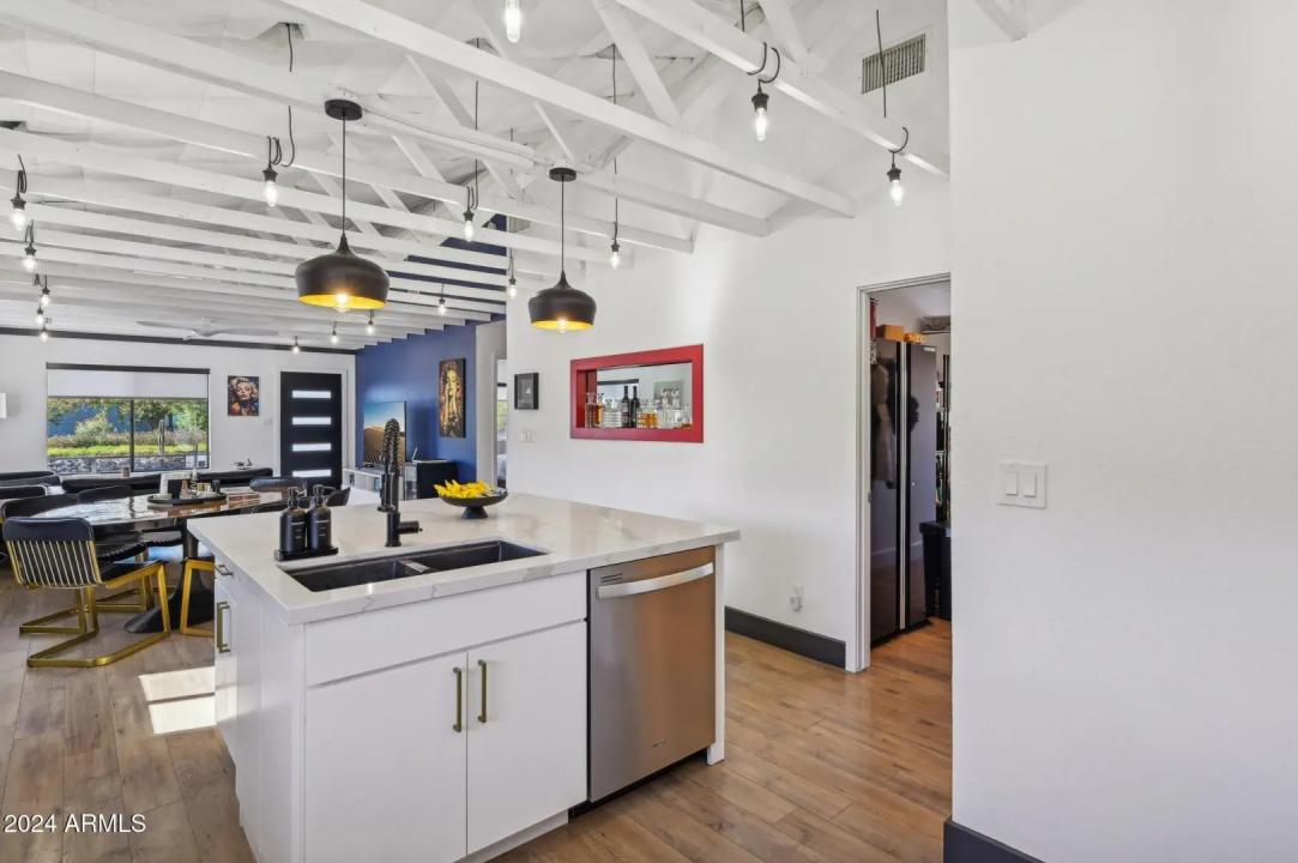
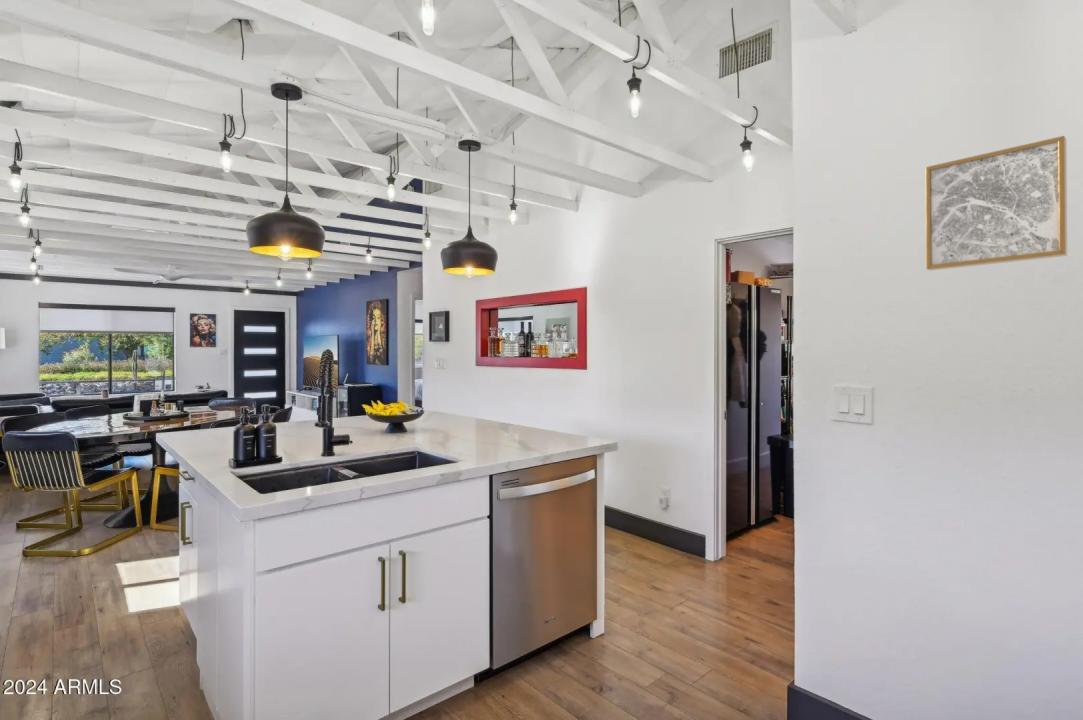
+ wall art (991, 208)
